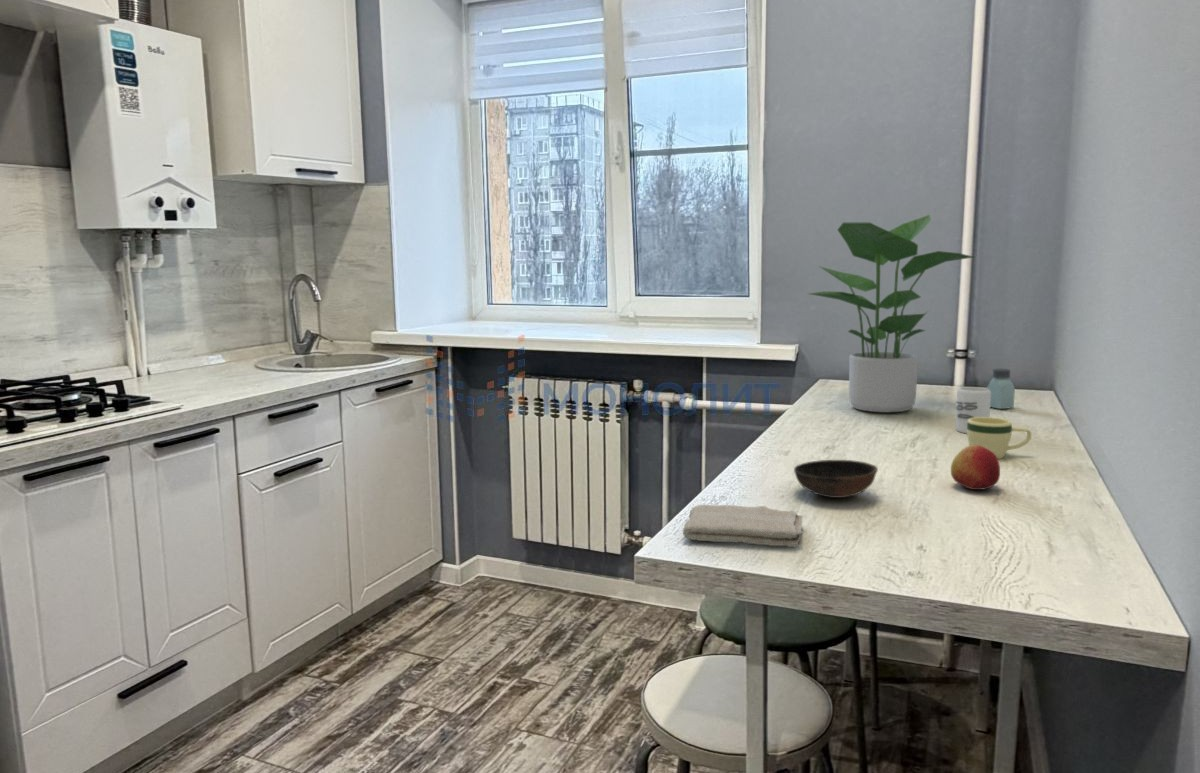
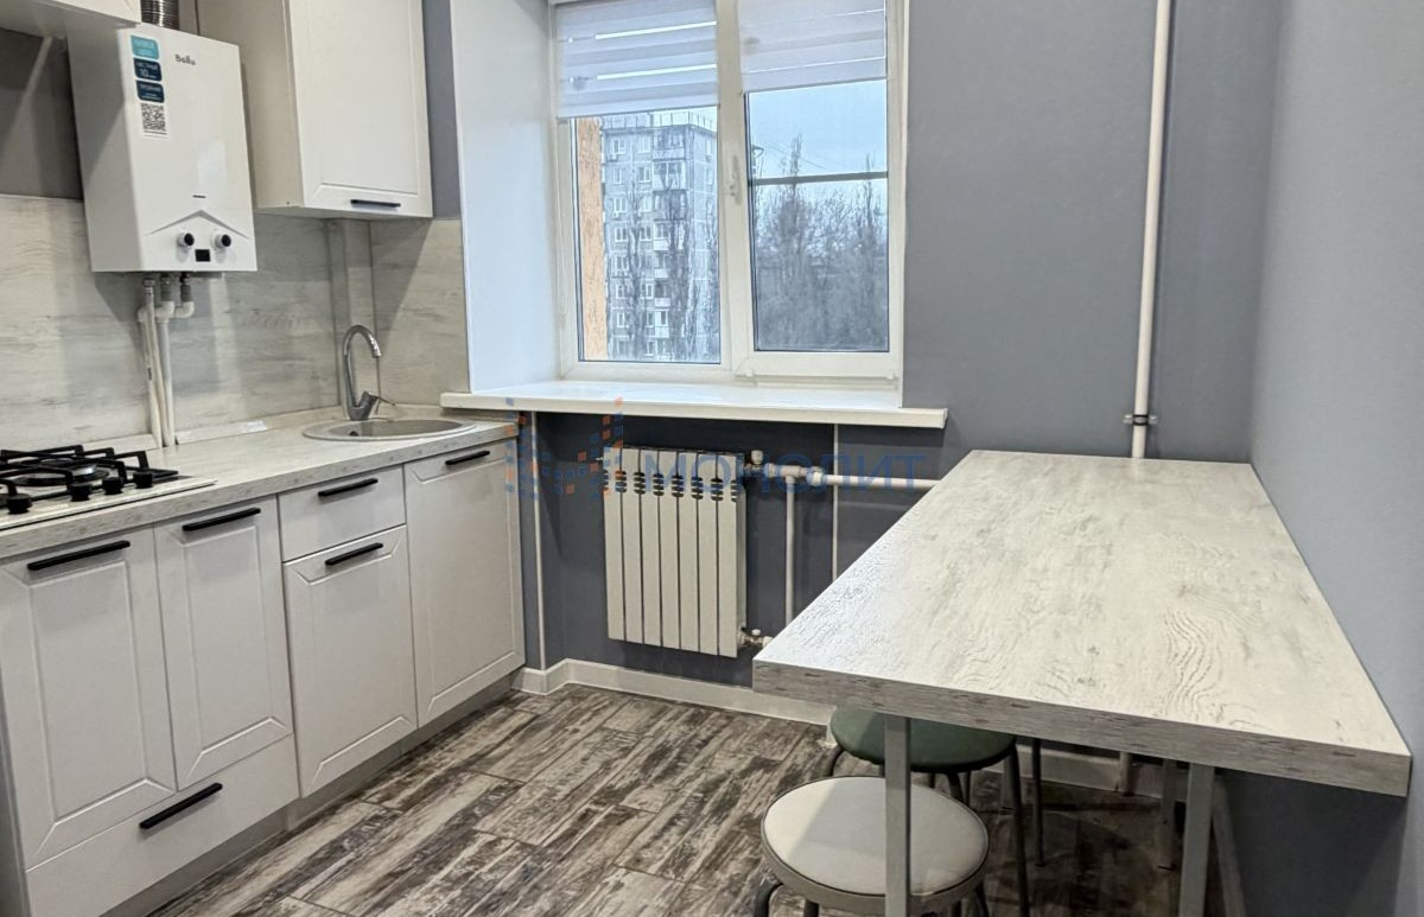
- cup (972, 410)
- washcloth (743, 523)
- bowl (834, 480)
- mug (998, 438)
- saltshaker (1000, 388)
- apple (975, 465)
- potted plant (872, 309)
